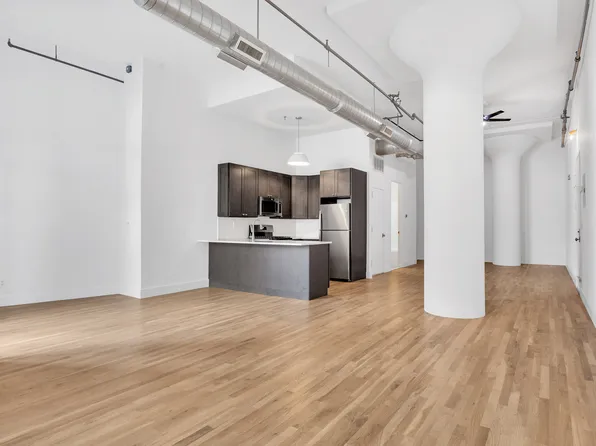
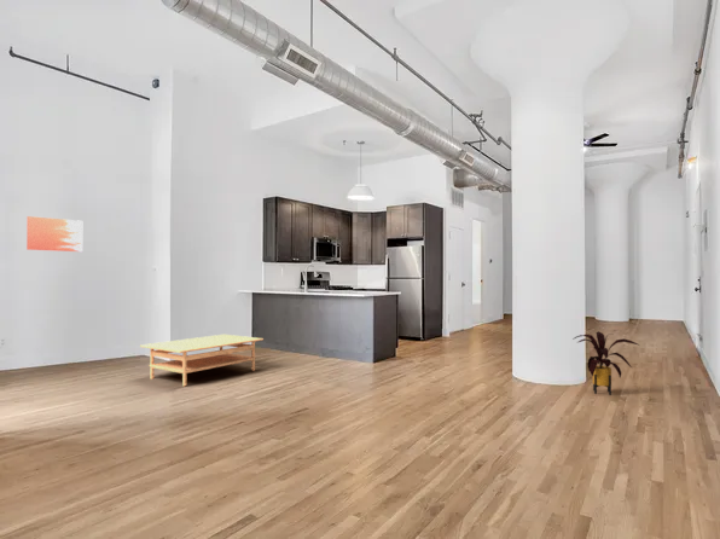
+ wall art (56, 234)
+ coffee table (204, 358)
+ house plant (598, 361)
